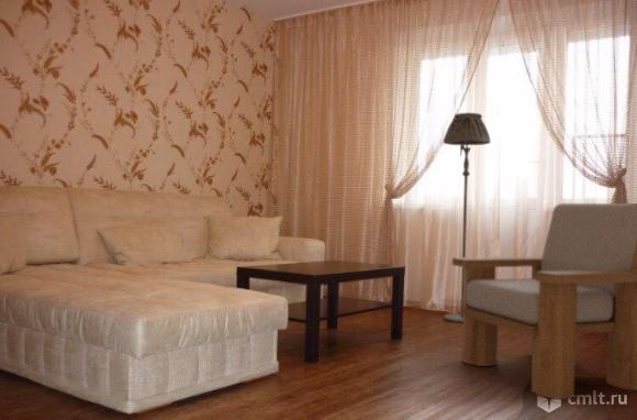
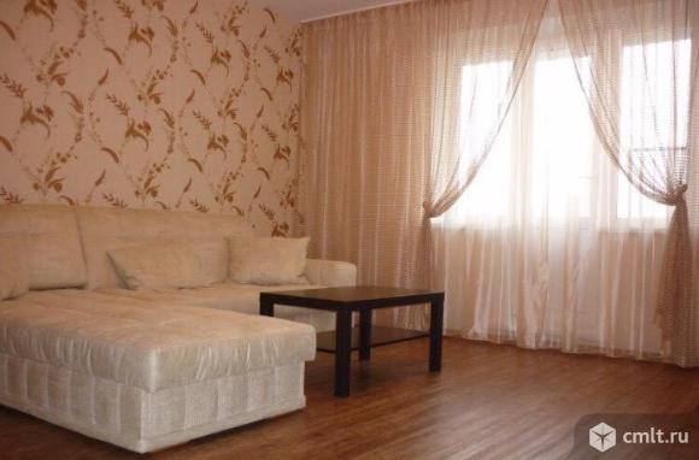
- floor lamp (465, 217)
- armchair (551, 287)
